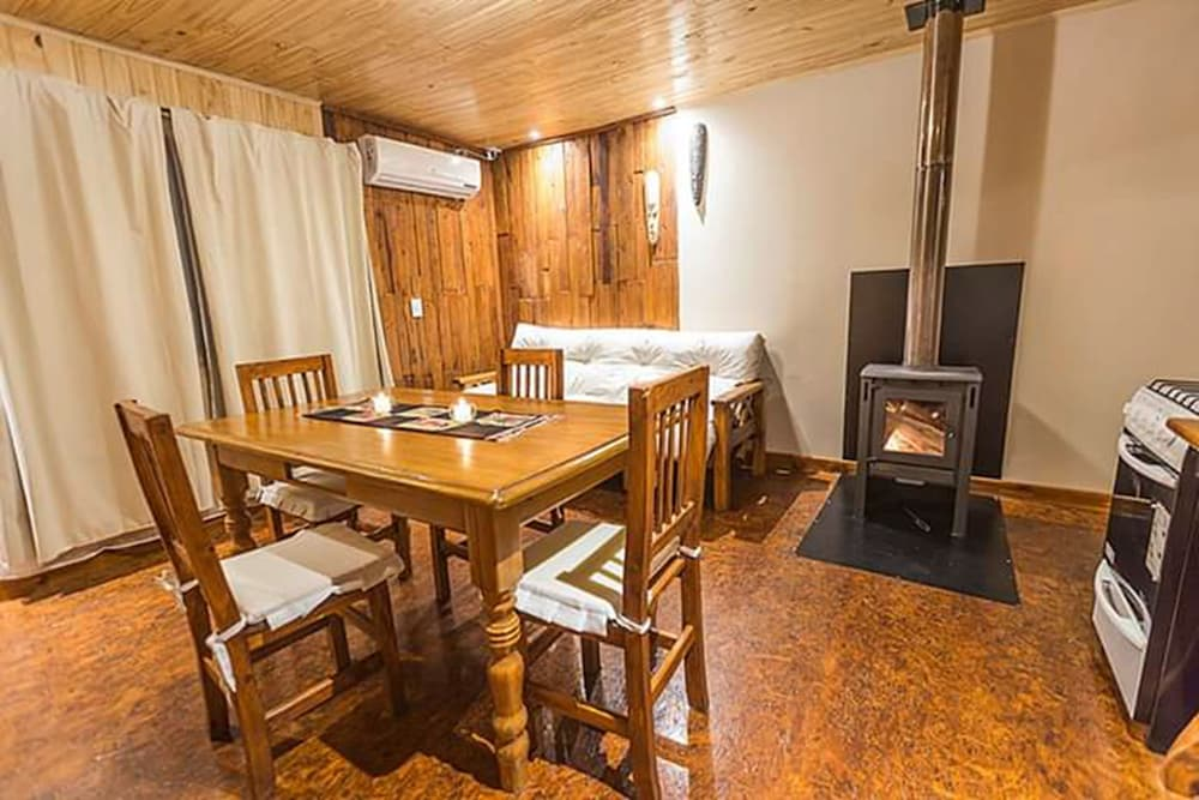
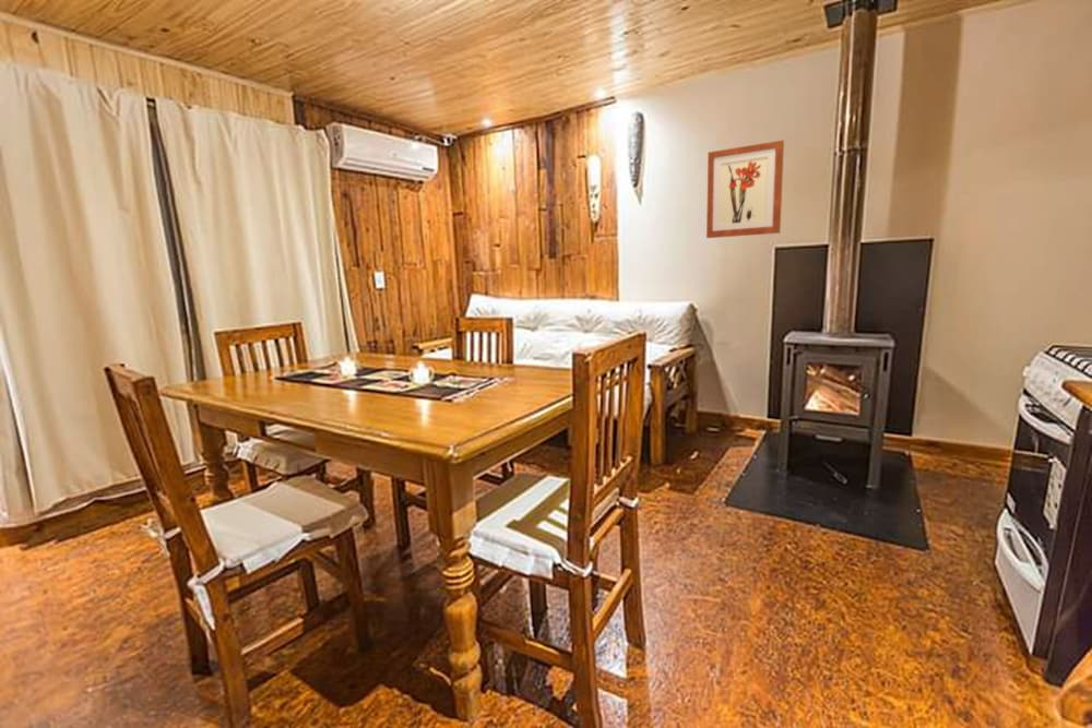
+ wall art (743, 191)
